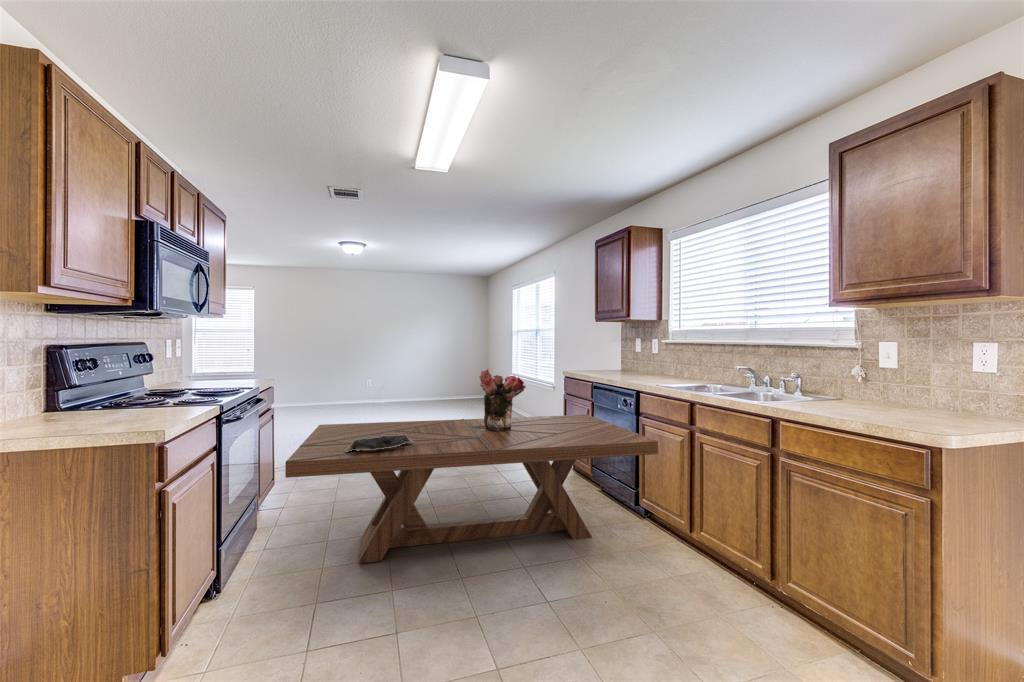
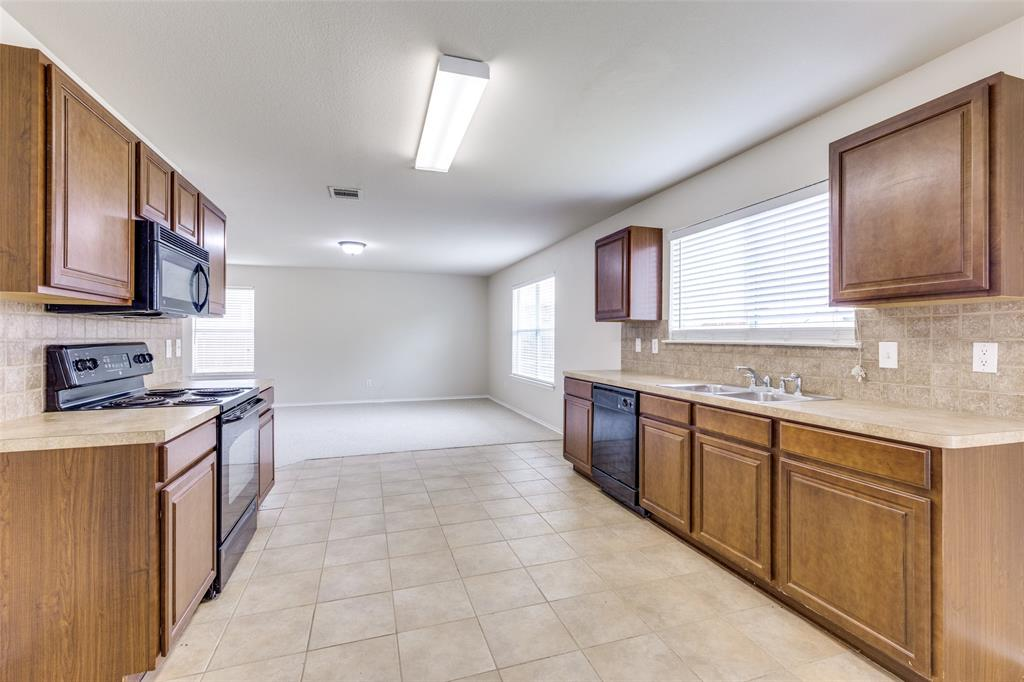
- bouquet (500, 397)
- dining table (474, 465)
- decorative bowl (380, 441)
